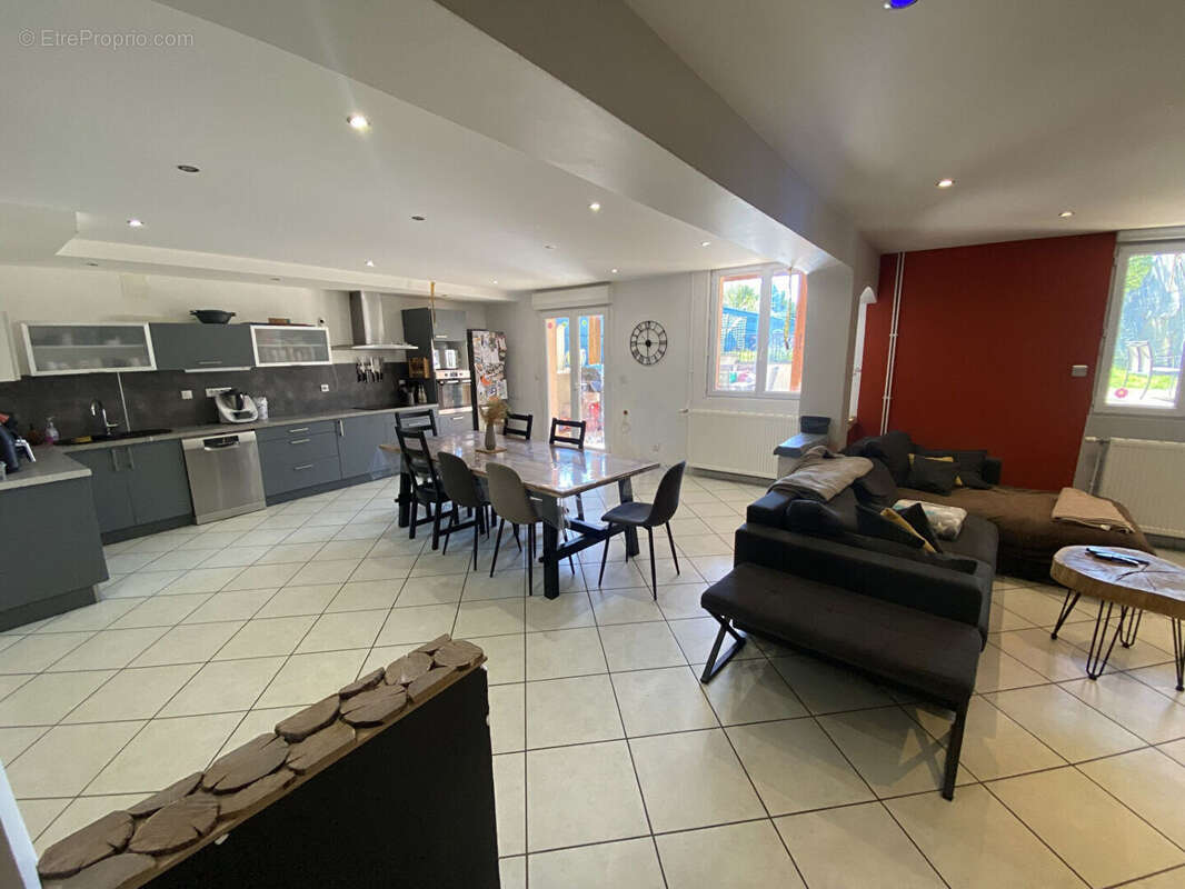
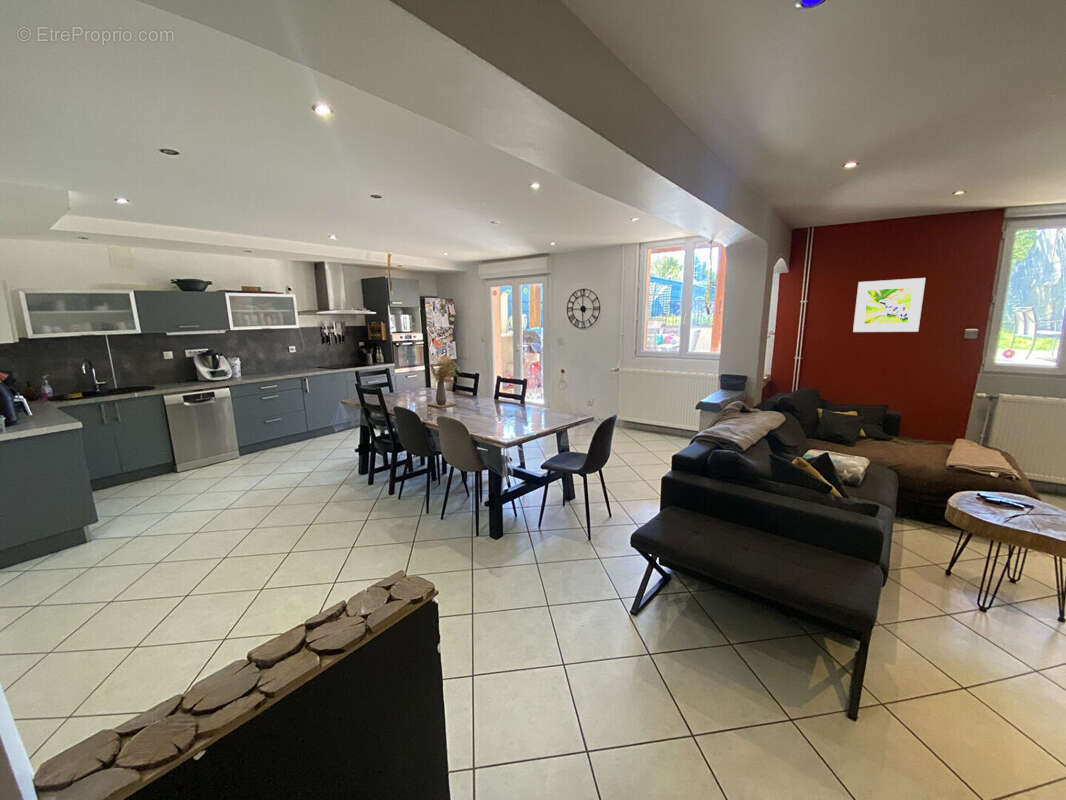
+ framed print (887, 306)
